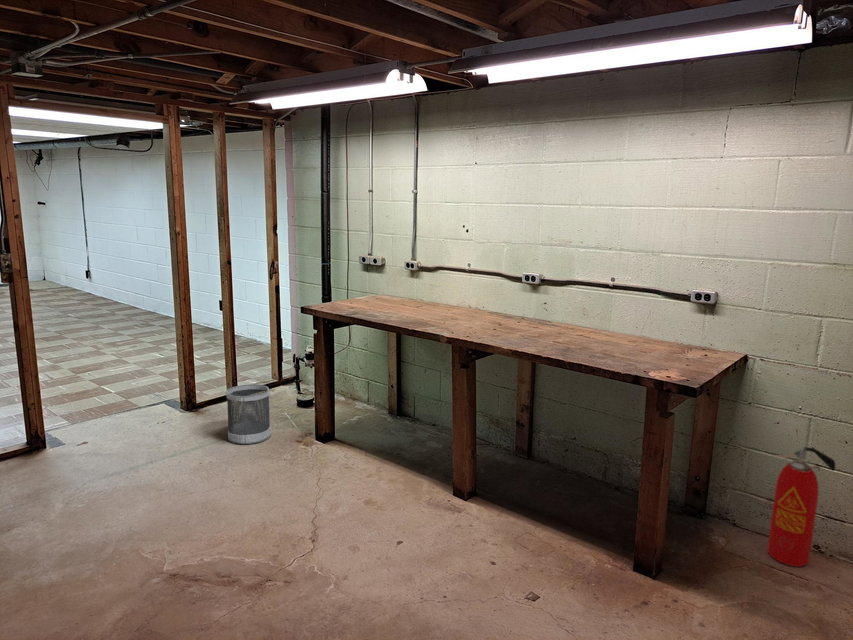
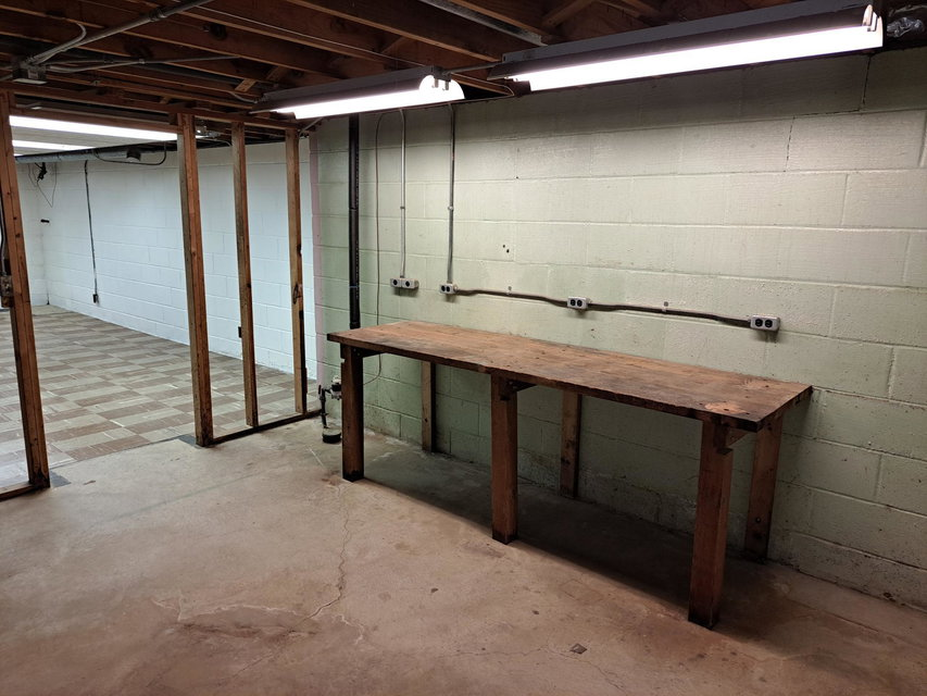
- fire extinguisher (798, 503)
- wastebasket (248, 413)
